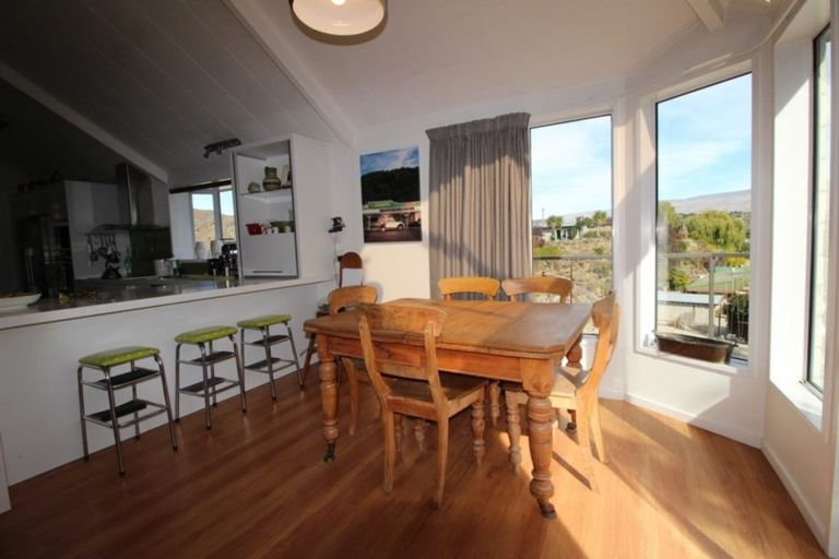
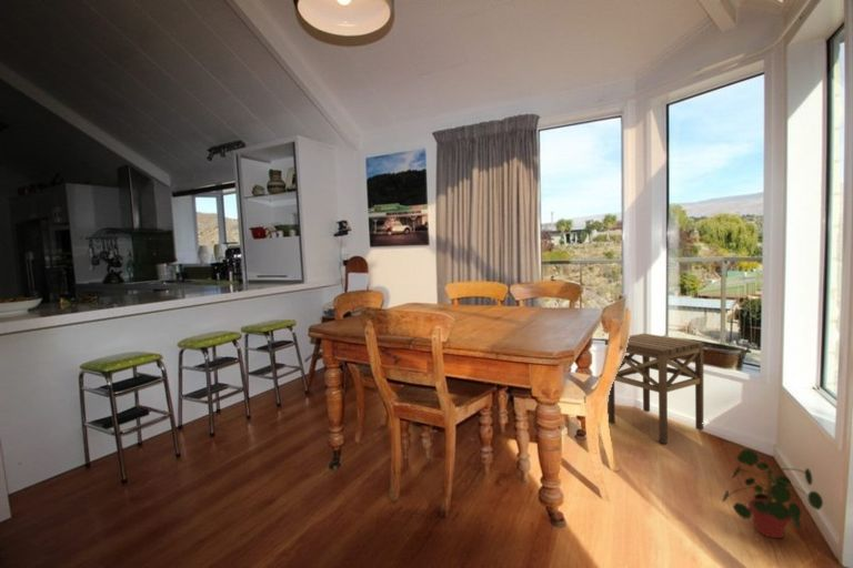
+ potted plant (767, 491)
+ side table (653, 383)
